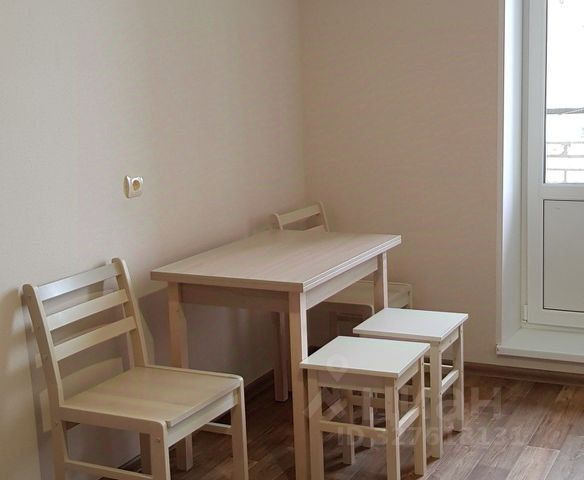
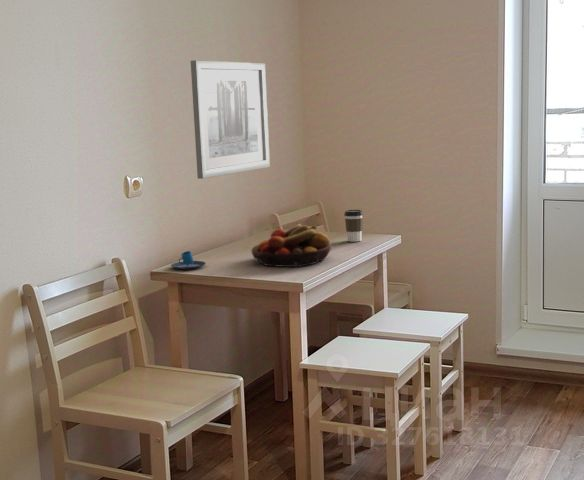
+ wall art (233, 117)
+ mug (188, 259)
+ fruit bowl (290, 243)
+ coffee cup (354, 225)
